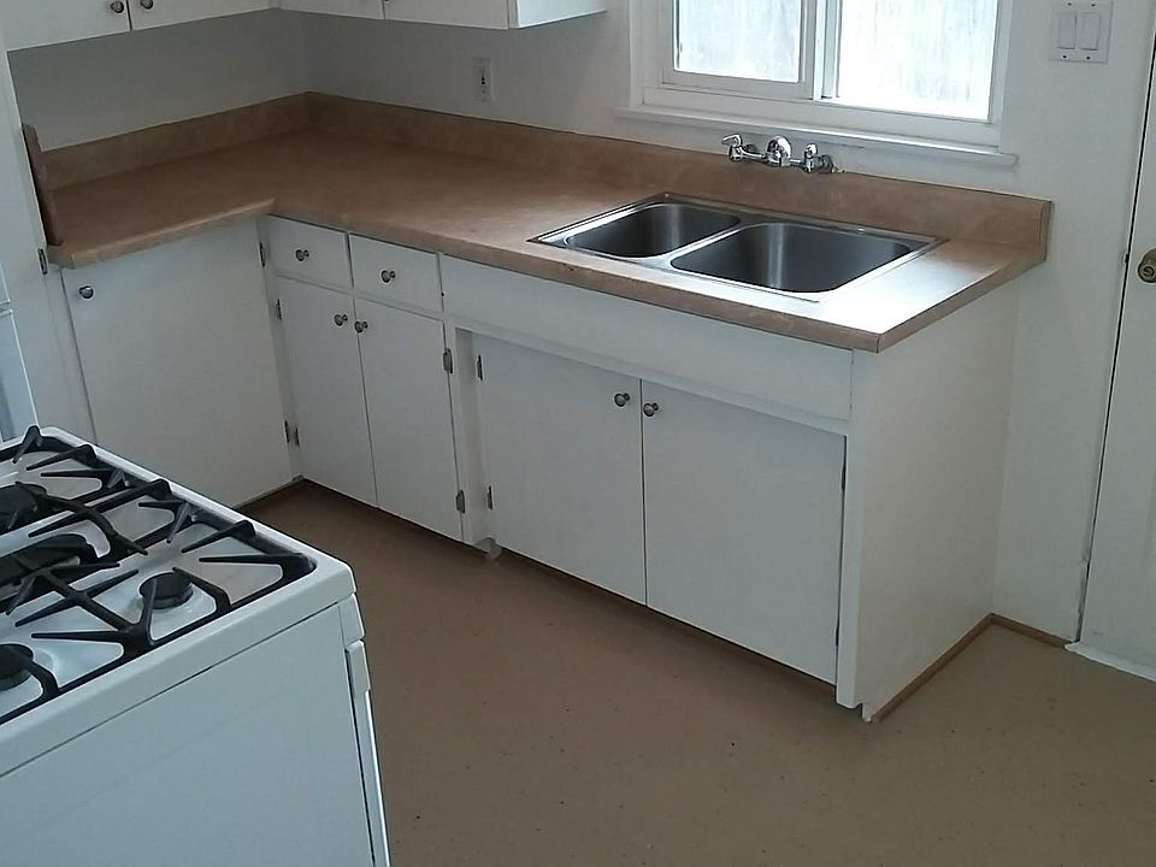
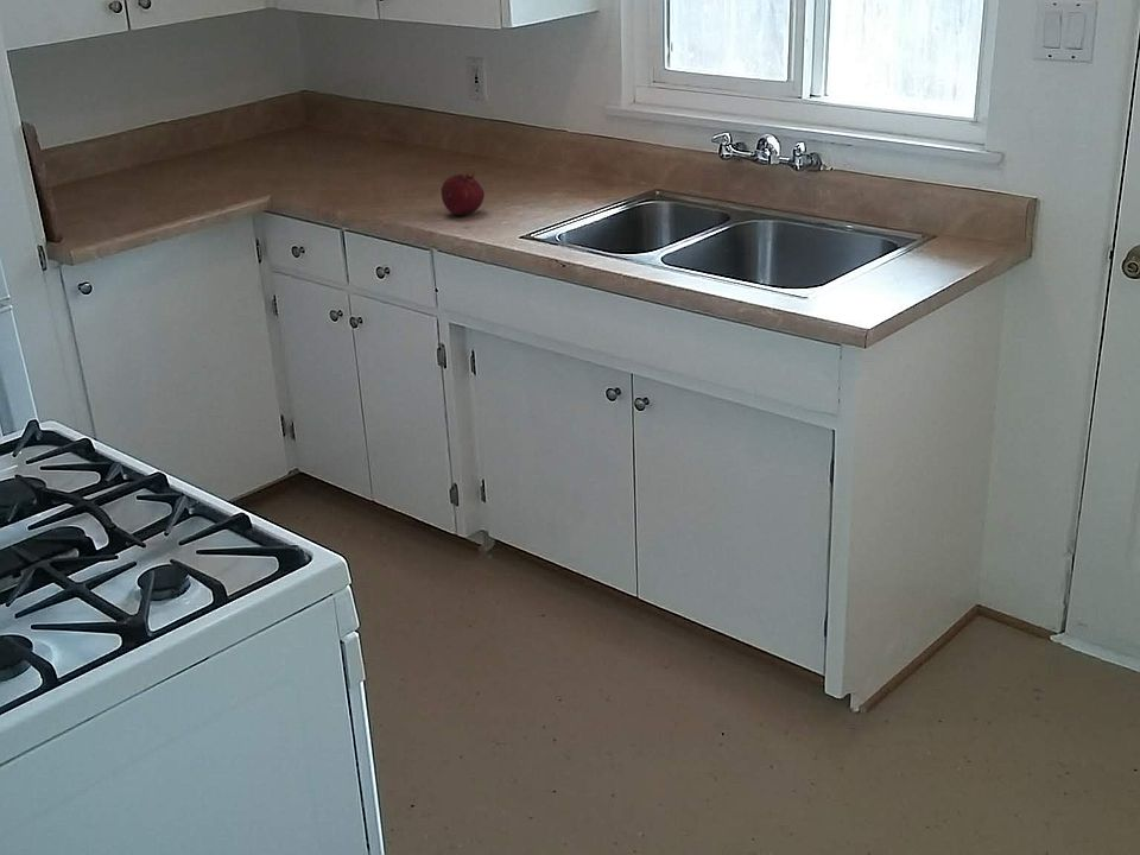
+ fruit (462, 192)
